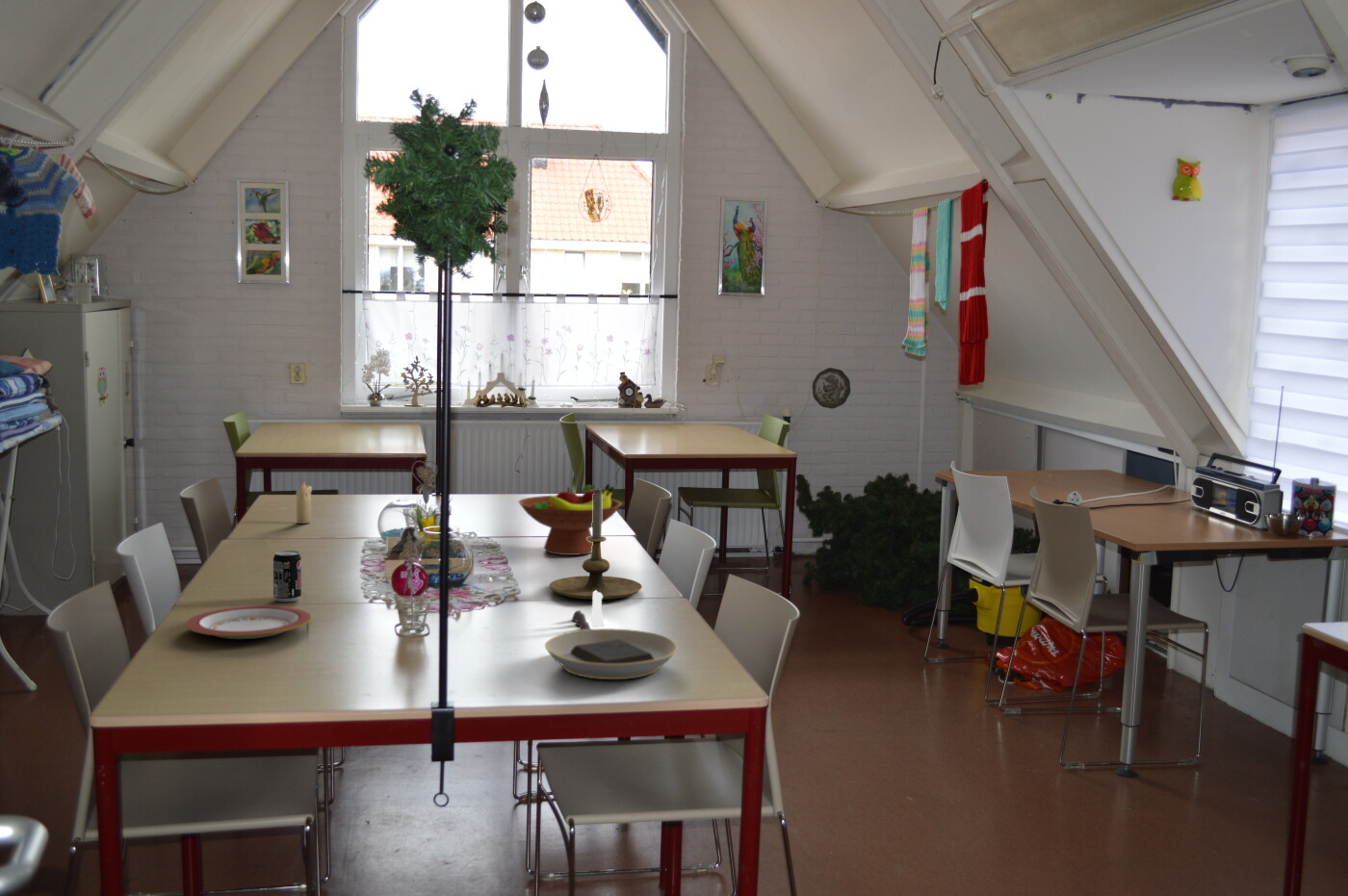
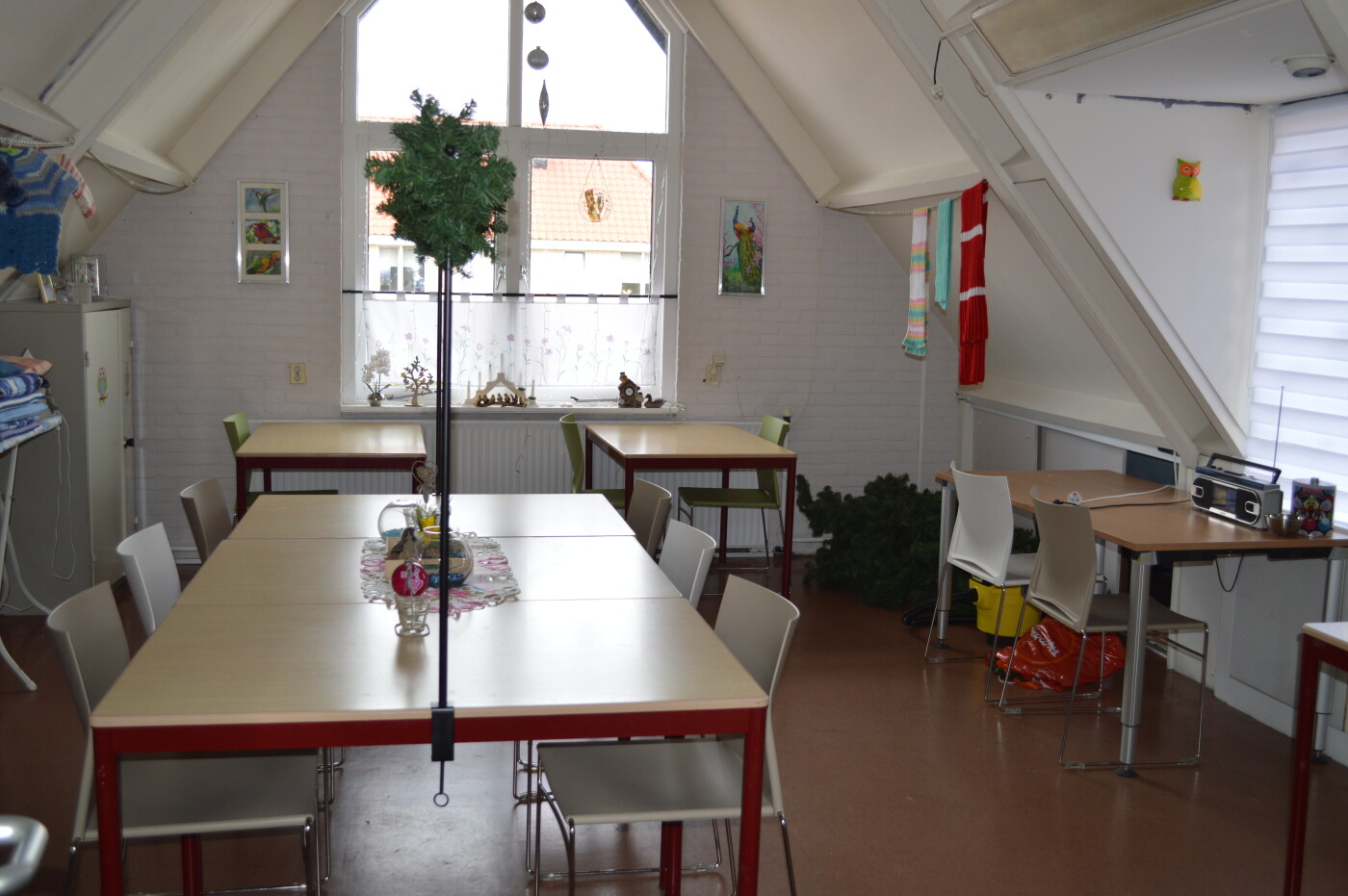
- fruit bowl (570, 517)
- plate (610, 654)
- plate (249, 624)
- salt and pepper shaker set (592, 608)
- beverage can (287, 576)
- candle (303, 500)
- candle holder (596, 540)
- decorative plate (830, 388)
